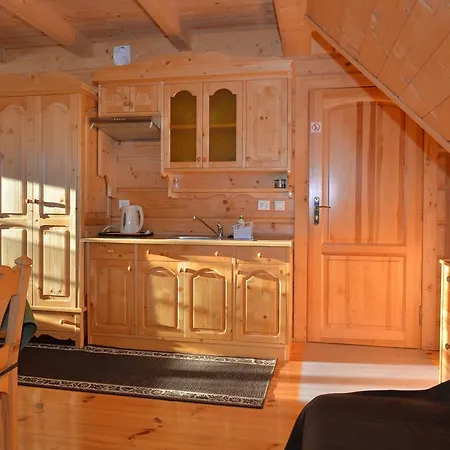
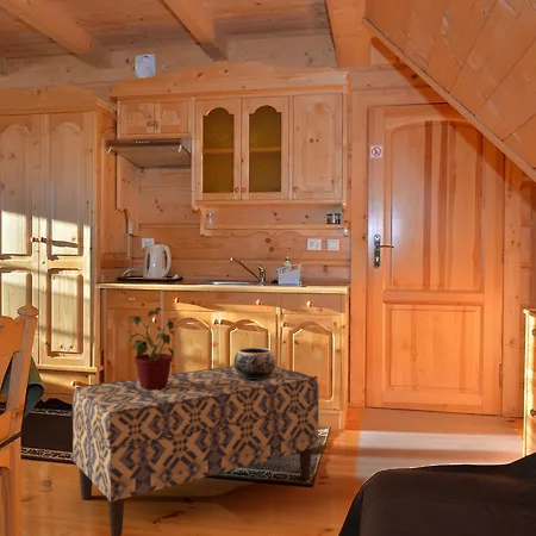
+ bench (200, 434)
+ potted plant (156, 348)
+ decorative bowl (254, 362)
